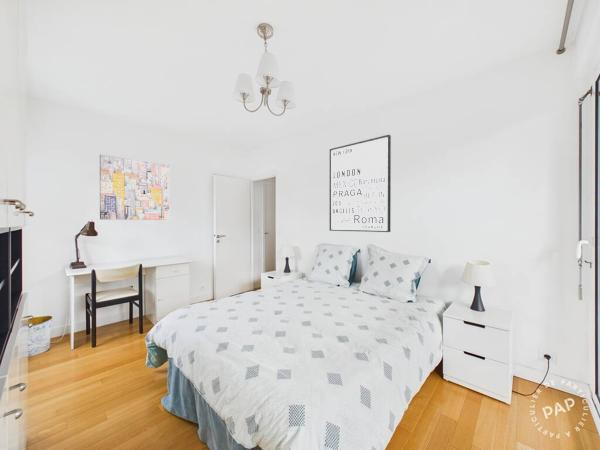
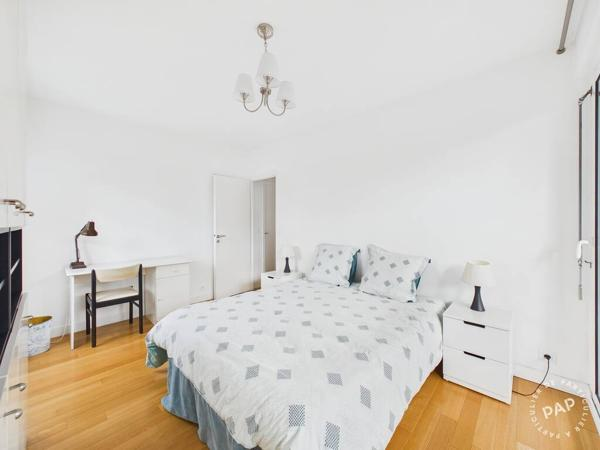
- wall art (357, 187)
- wall art (137, 190)
